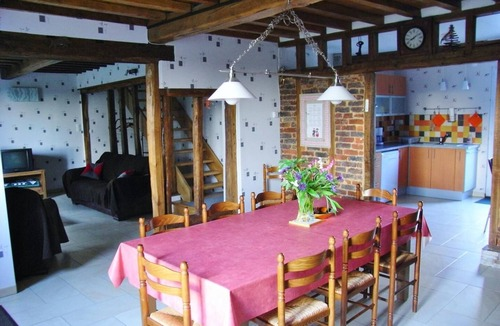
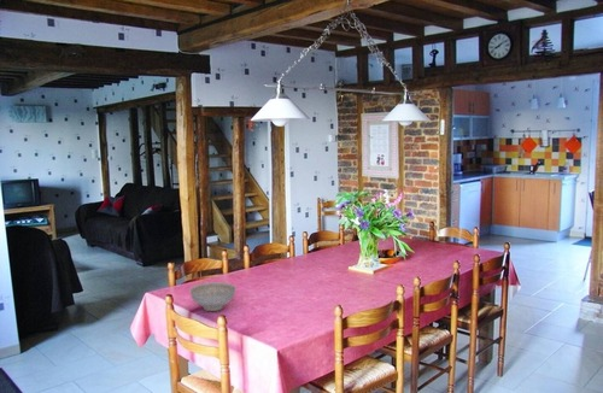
+ decorative bowl (213, 298)
